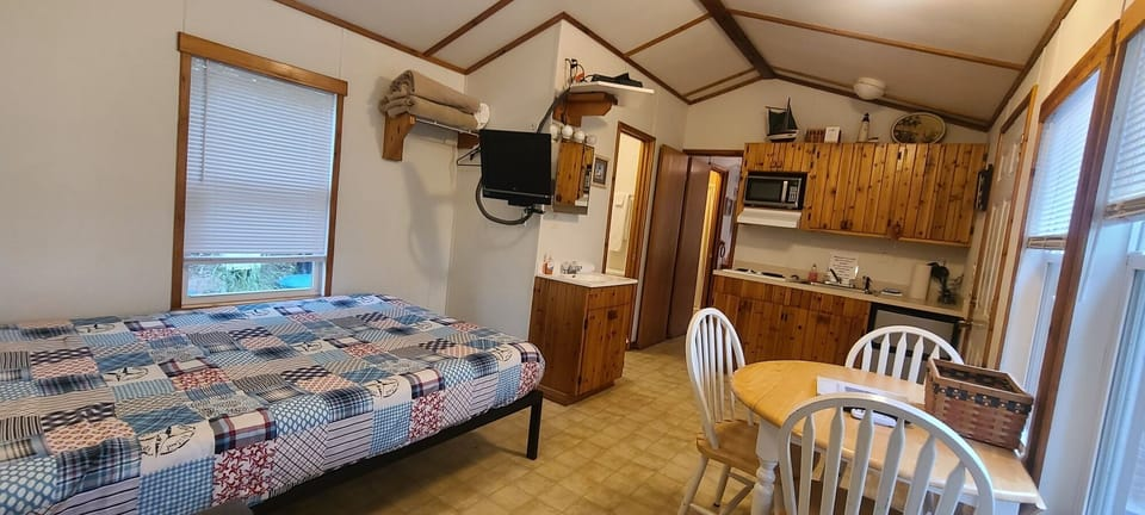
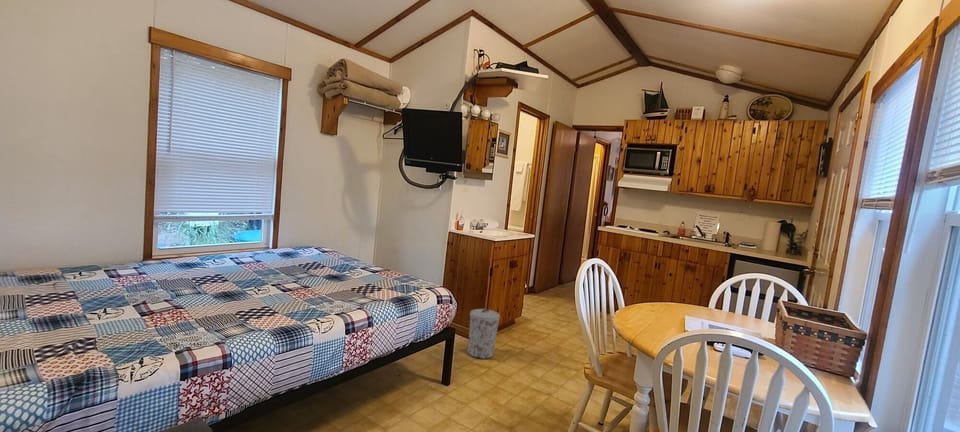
+ trash can (483, 331)
